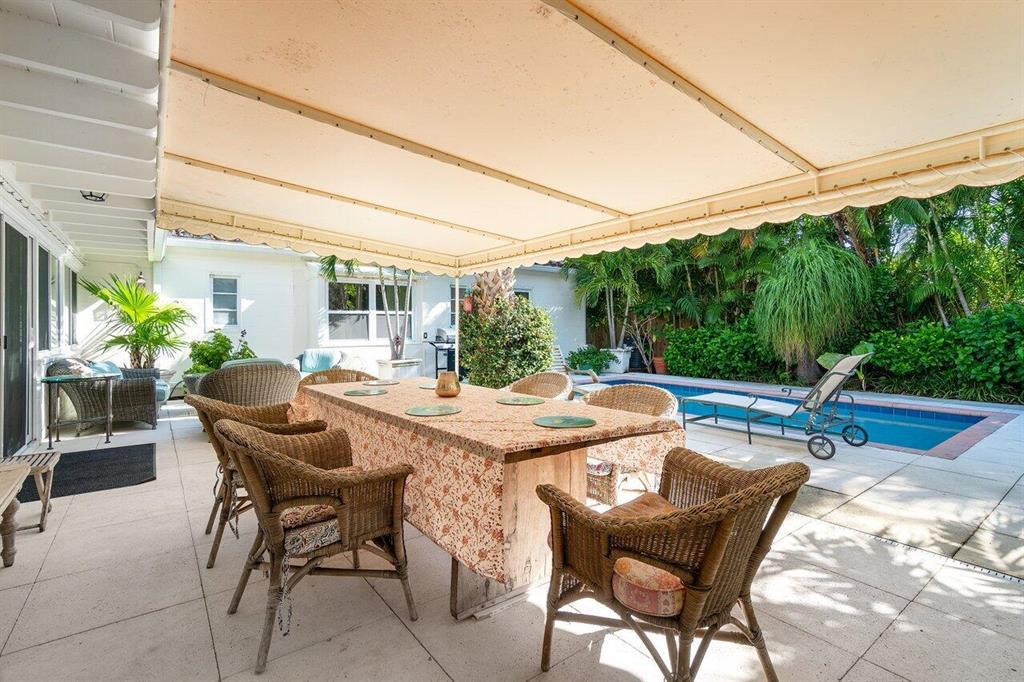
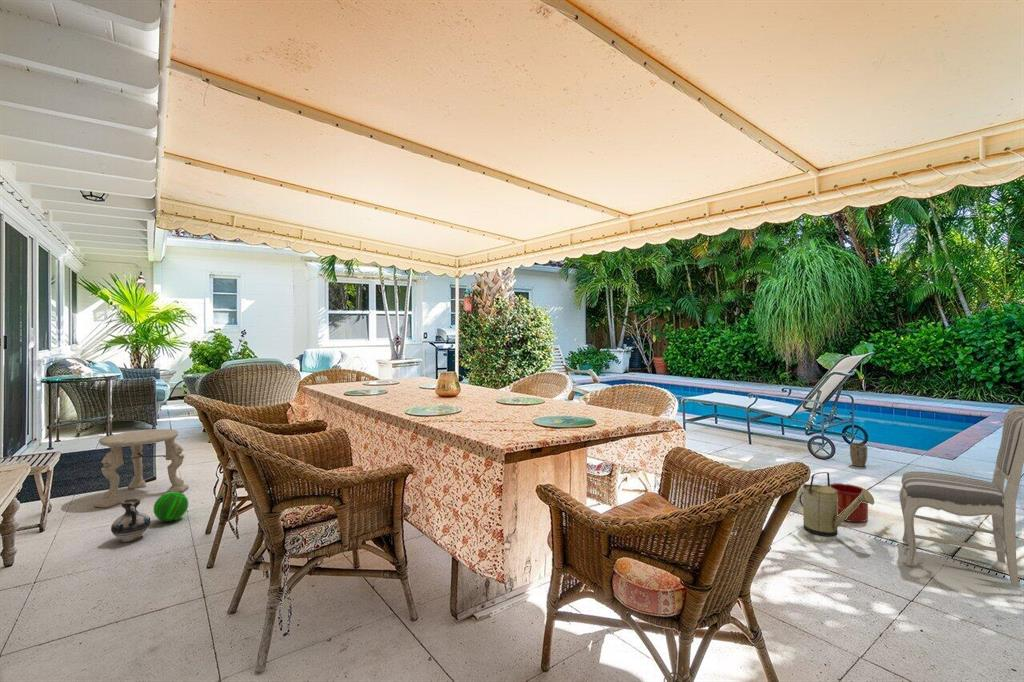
+ planter (847, 502)
+ side table (142, 464)
+ ceramic jug (131, 519)
+ ball (171, 506)
+ dining chair (962, 483)
+ watering can (833, 505)
+ plant pot (858, 455)
